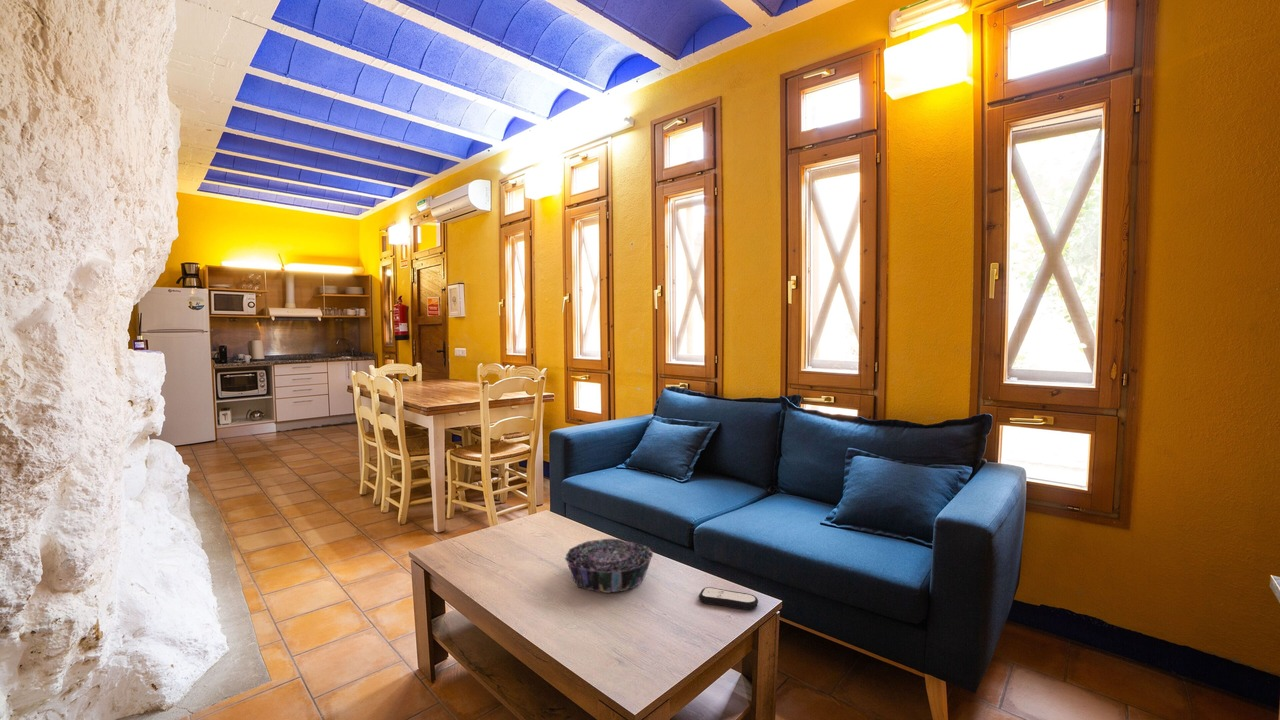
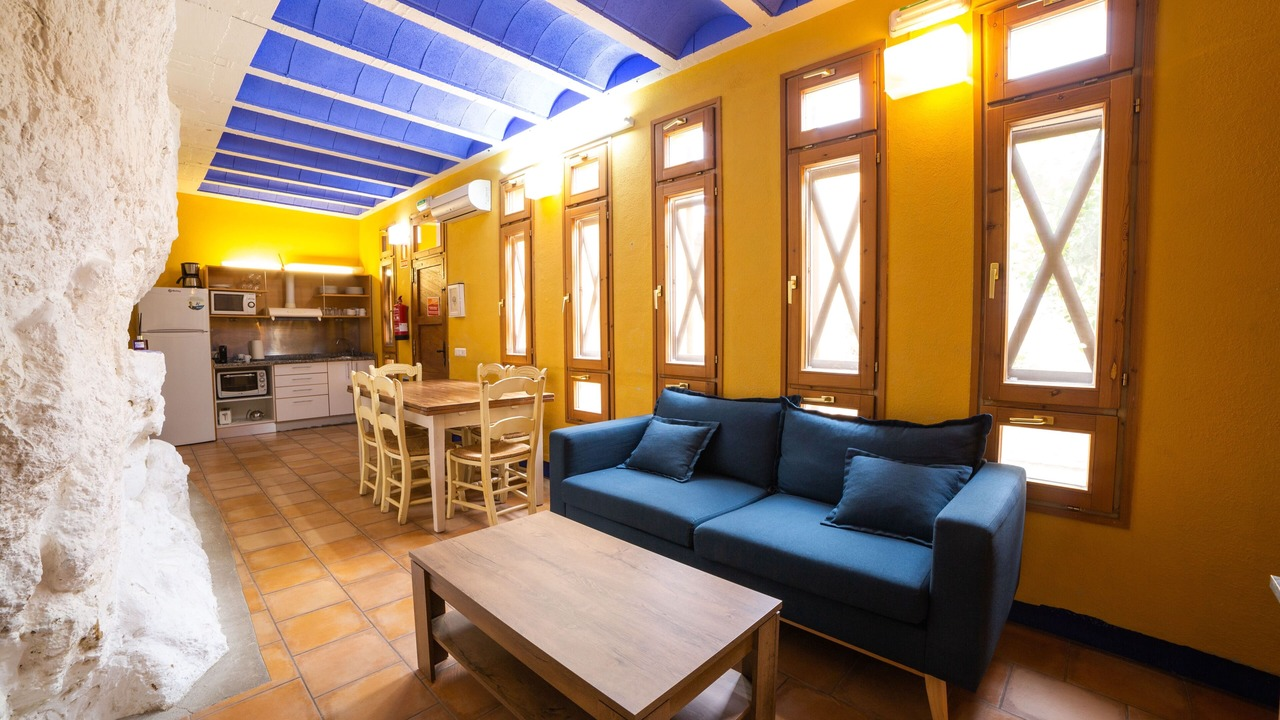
- decorative bowl (609, 566)
- remote control (728, 598)
